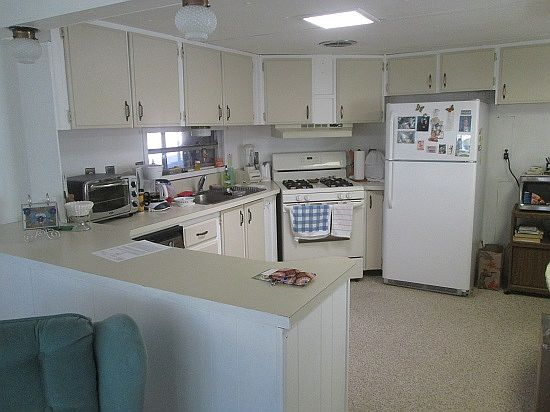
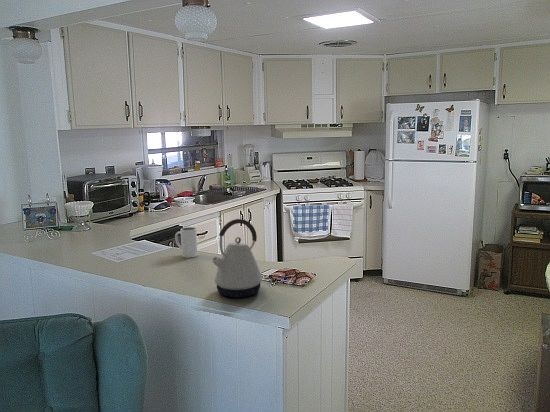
+ mug (185, 241)
+ kettle (236, 256)
